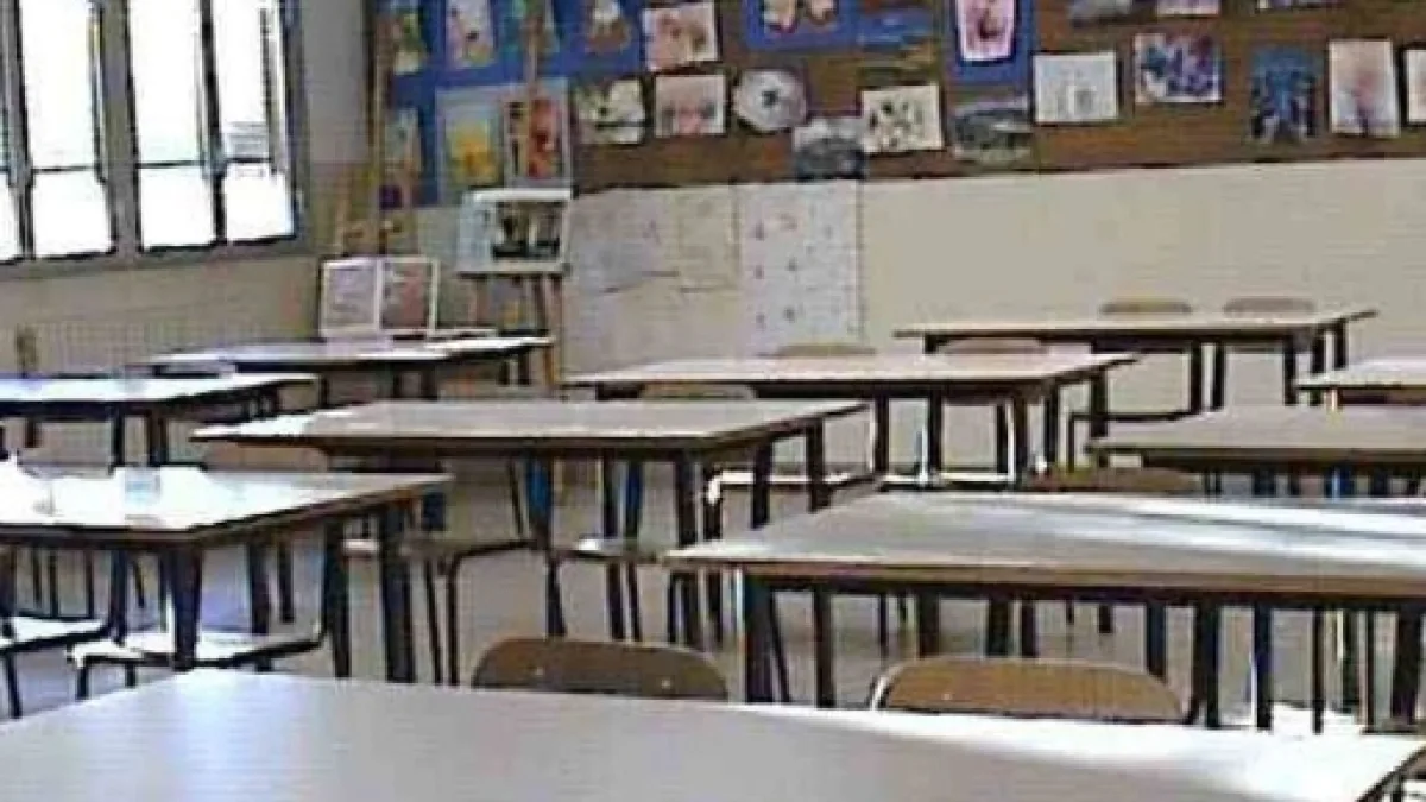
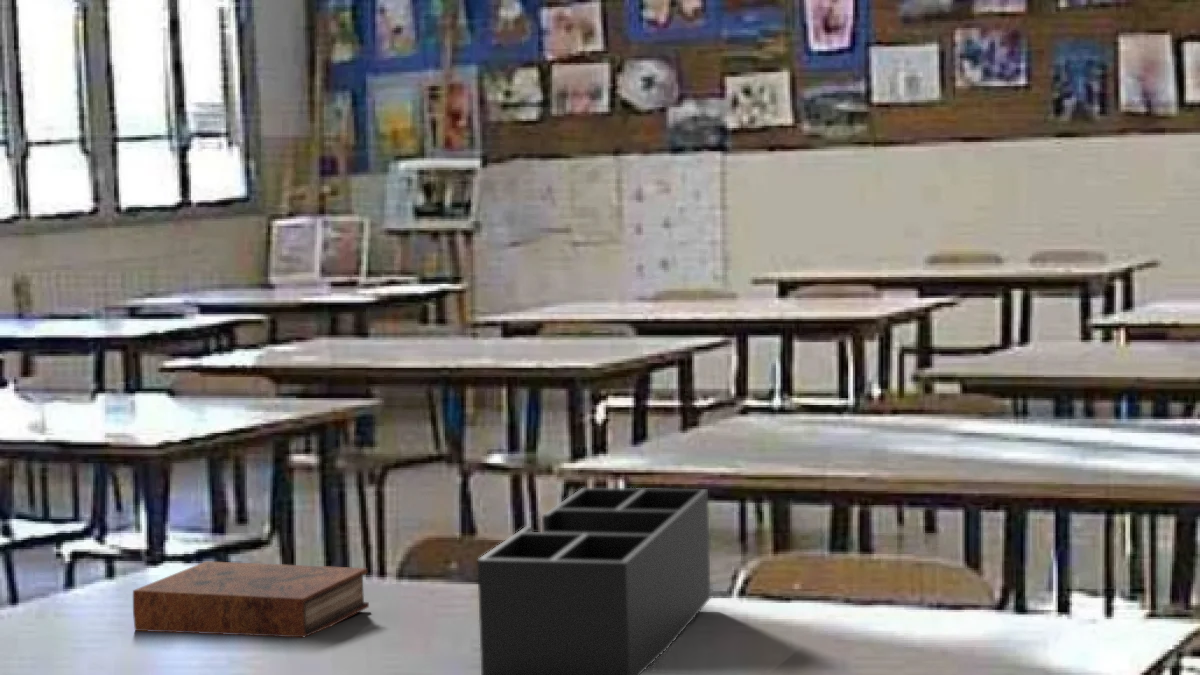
+ book (252, 599)
+ desk organizer (603, 580)
